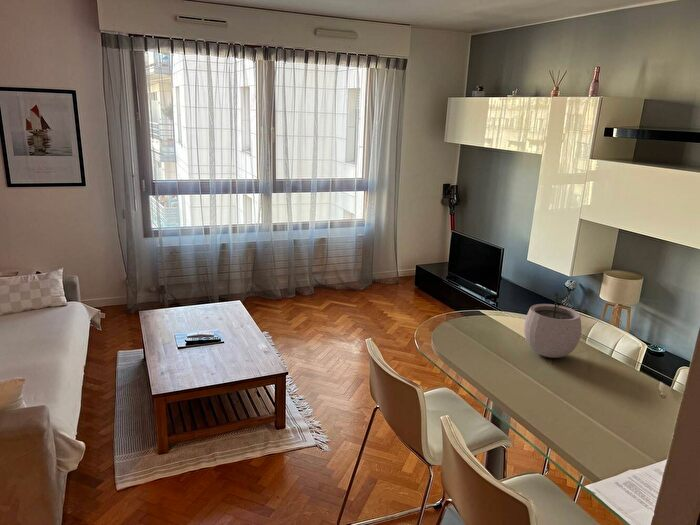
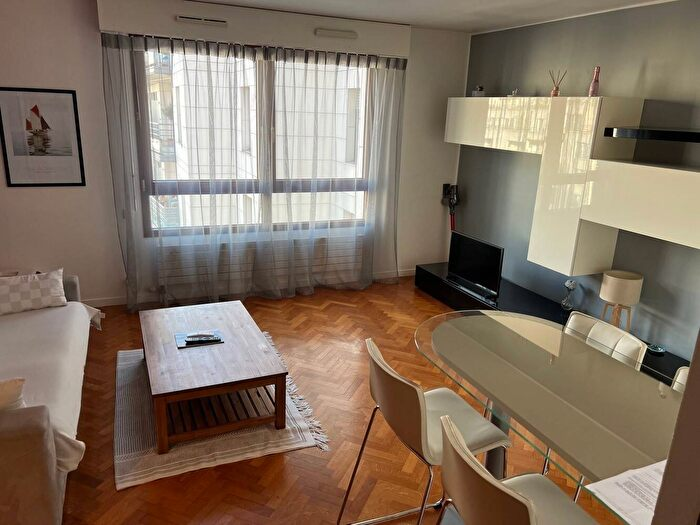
- plant pot (553, 323)
